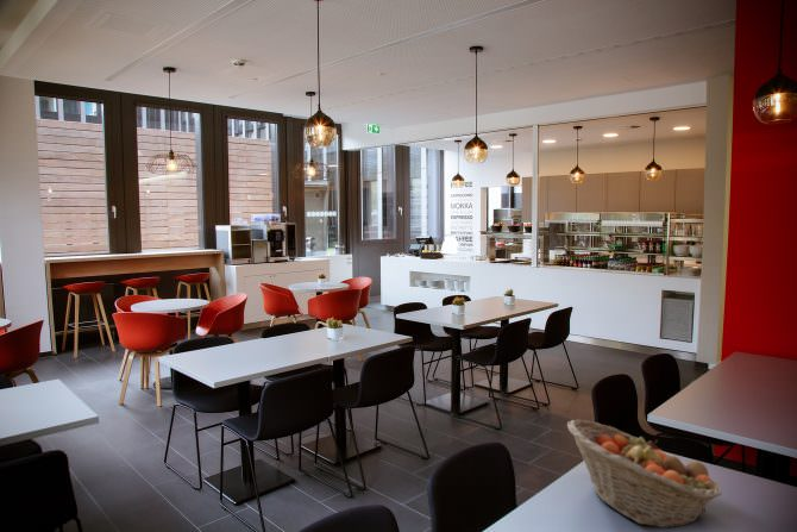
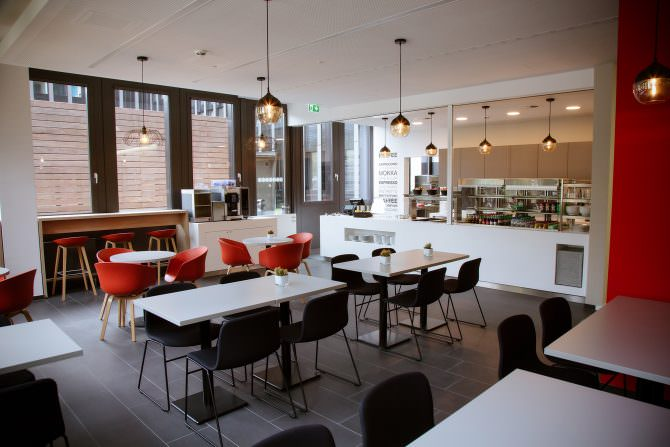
- fruit basket (638, 465)
